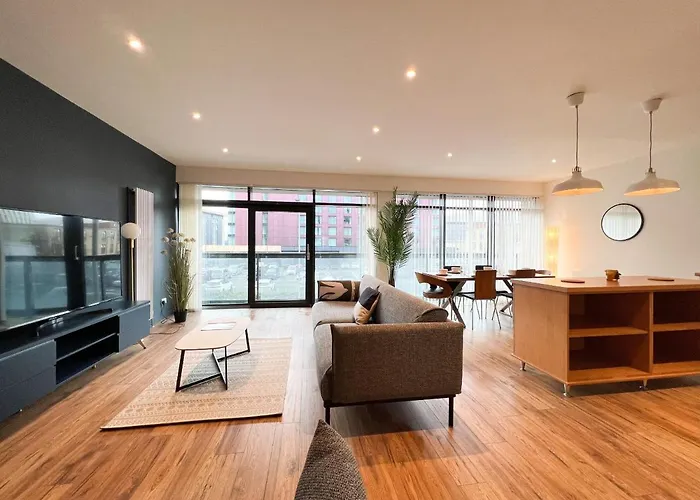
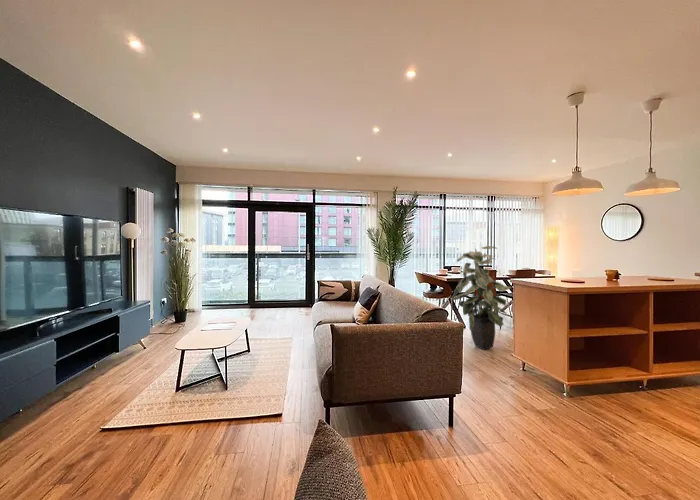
+ indoor plant (481, 297)
